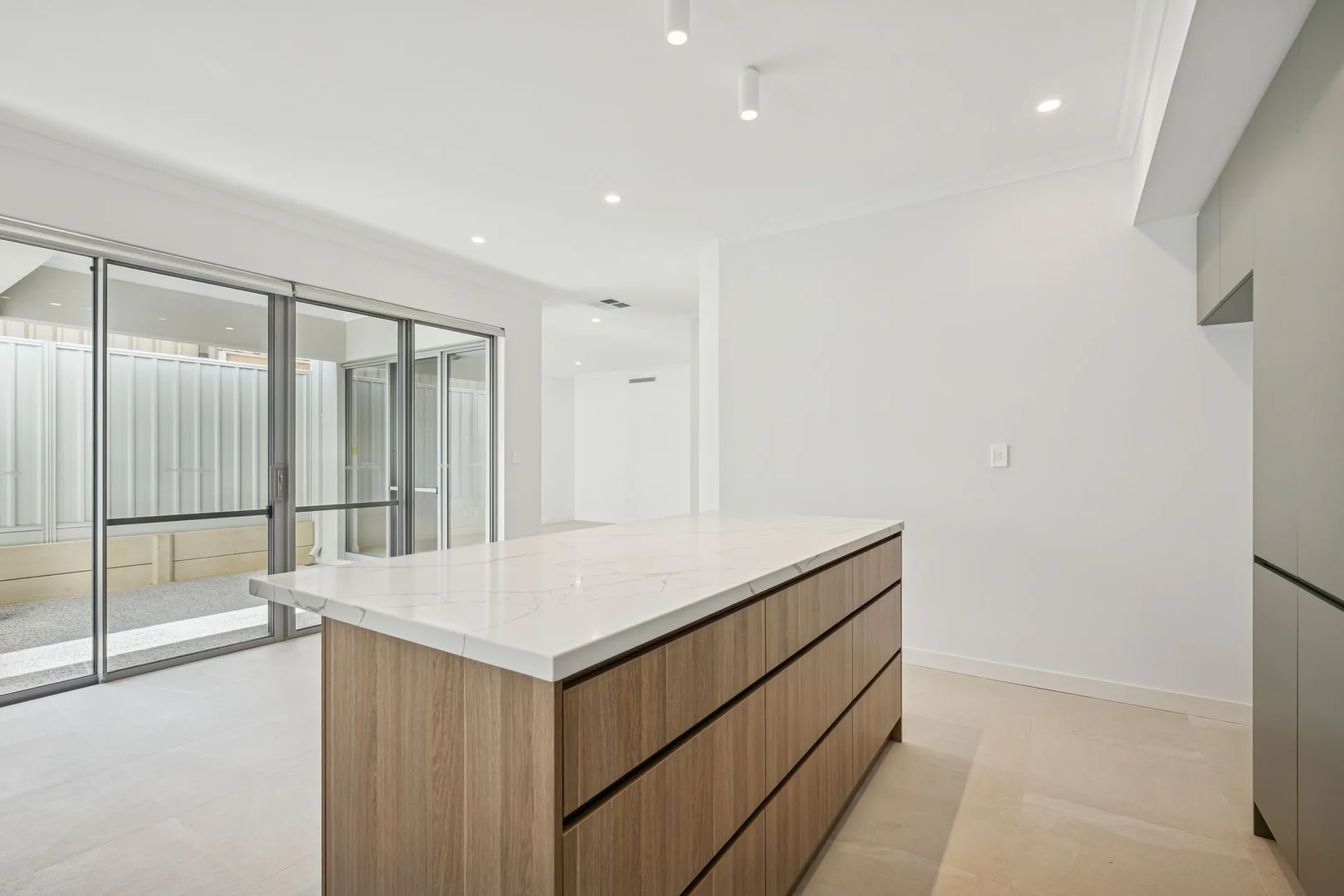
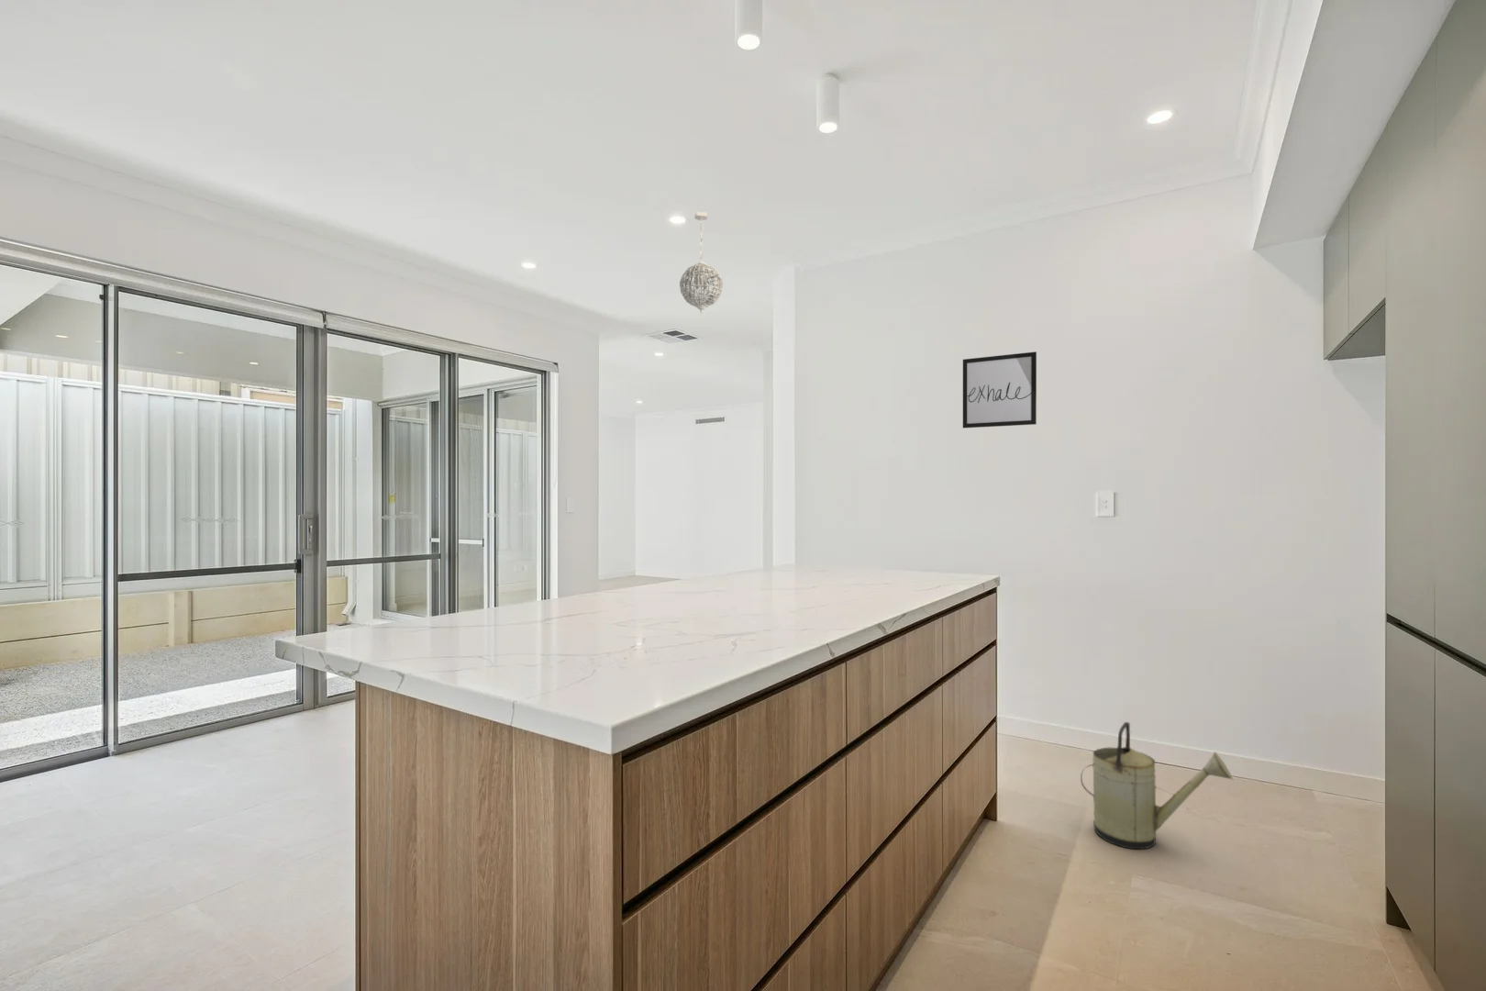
+ wall art (998, 390)
+ watering can (1152, 786)
+ pendant light (701, 263)
